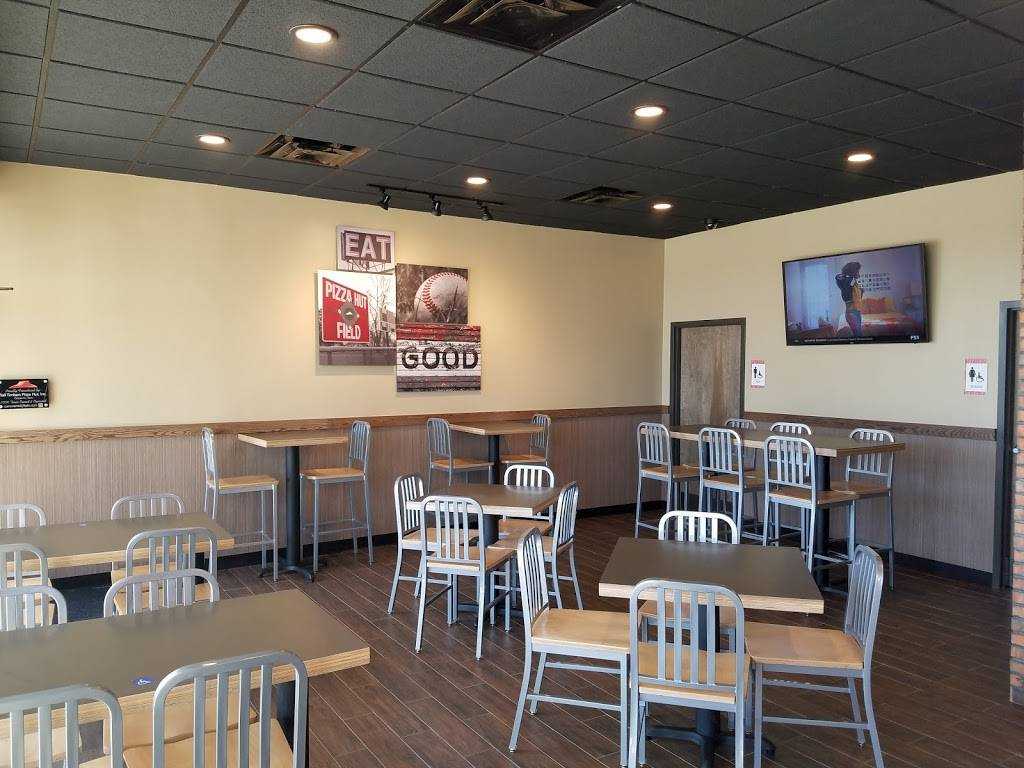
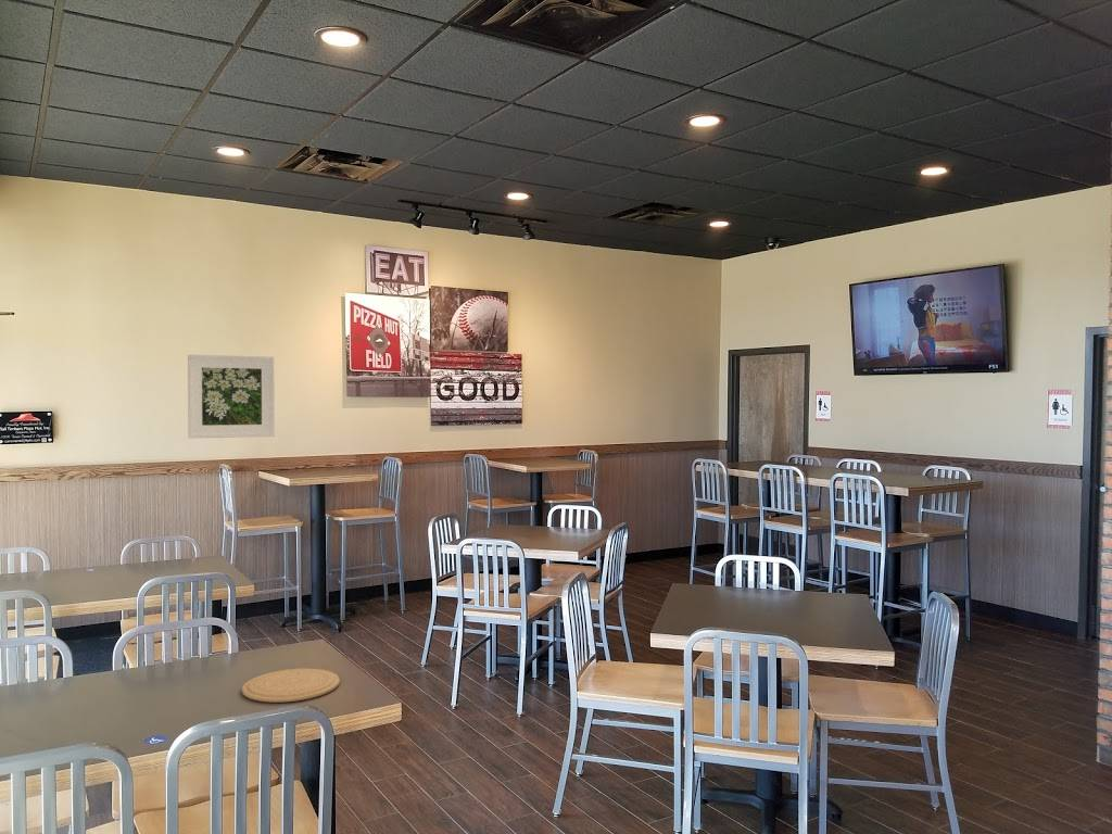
+ plate (291, 683)
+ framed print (231, 396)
